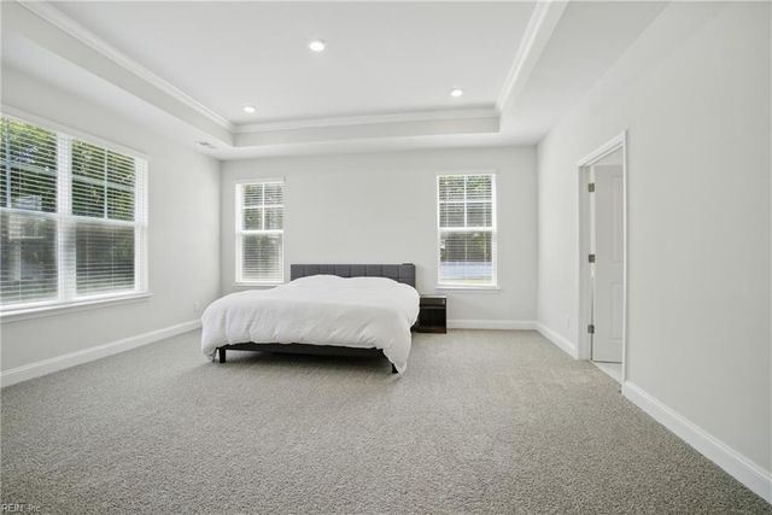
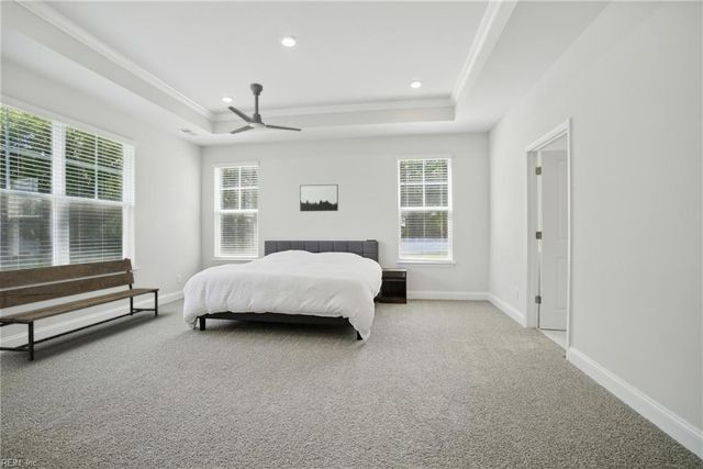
+ ceiling fan (257, 105)
+ wall art (319, 198)
+ bench (89, 298)
